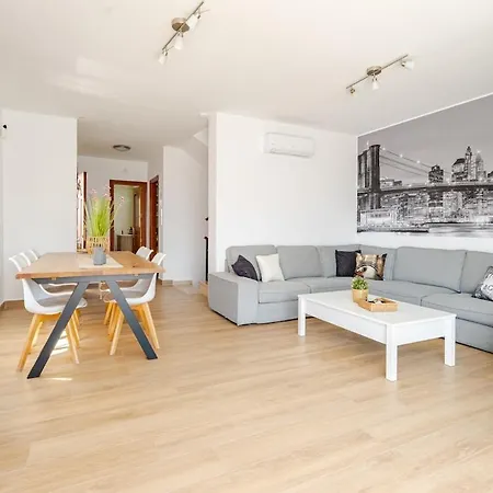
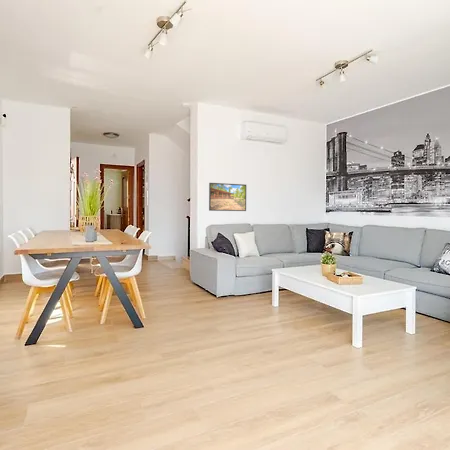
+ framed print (228, 197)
